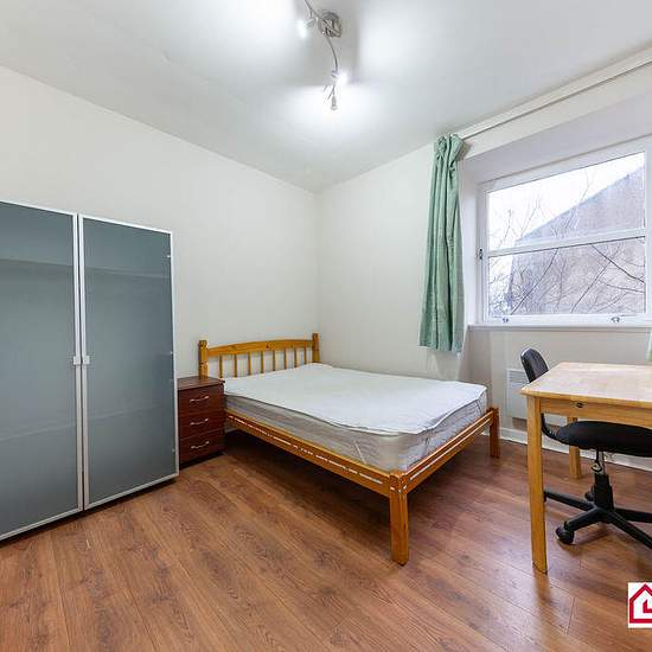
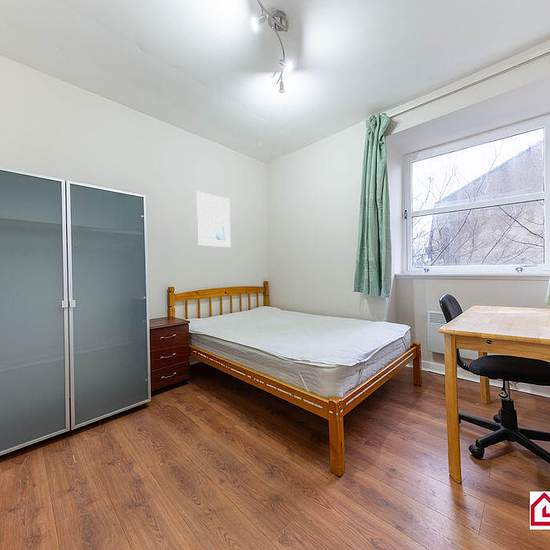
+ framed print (214, 220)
